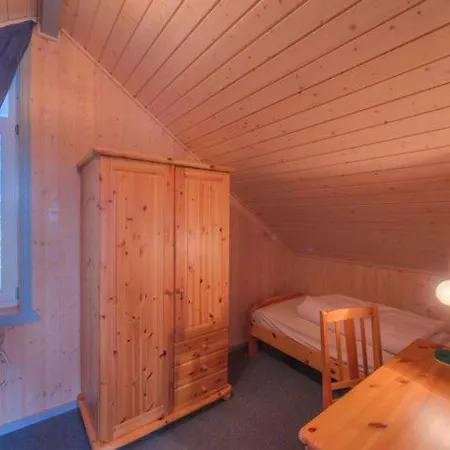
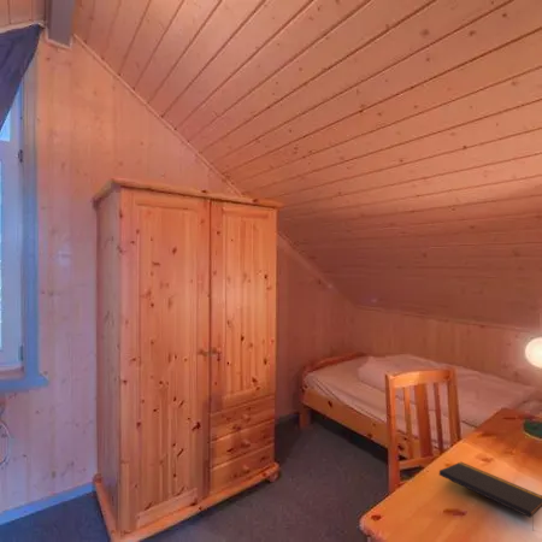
+ notepad (490, 485)
